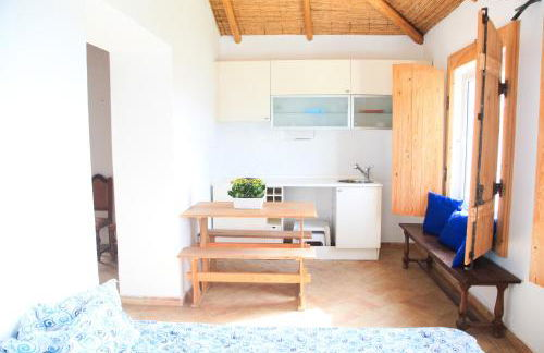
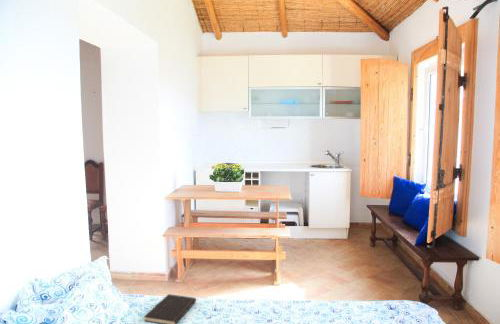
+ hardcover book (171, 308)
